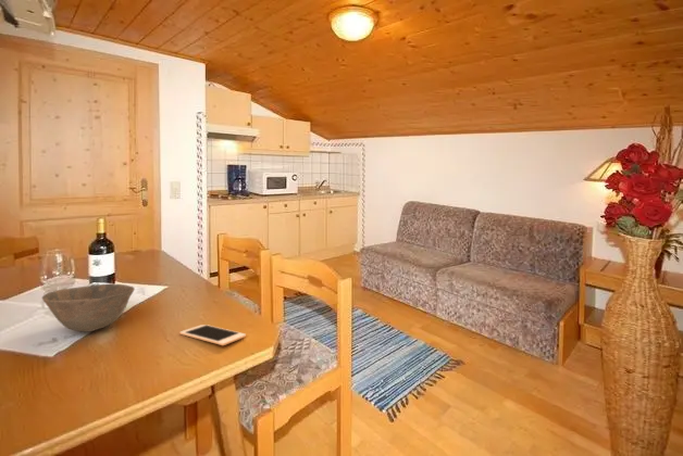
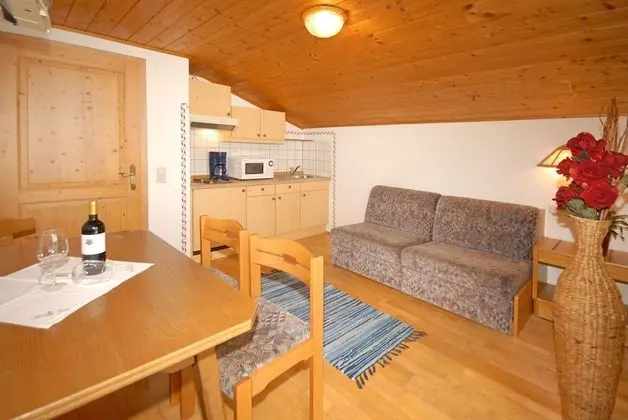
- cell phone (212, 333)
- bowl (91, 309)
